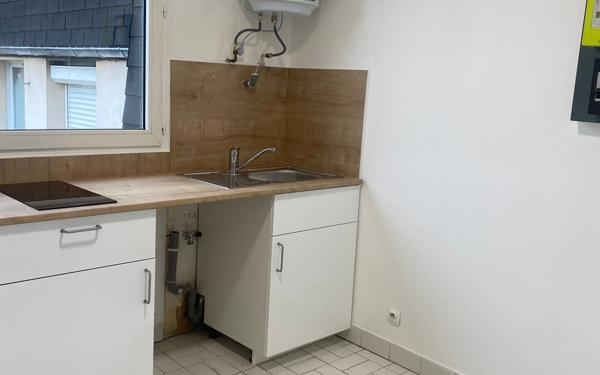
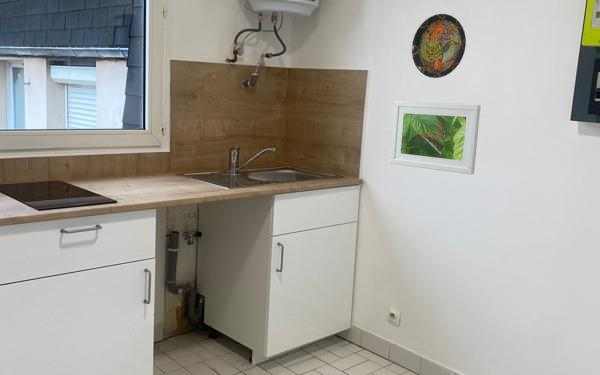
+ decorative plate (439, 46)
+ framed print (432, 136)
